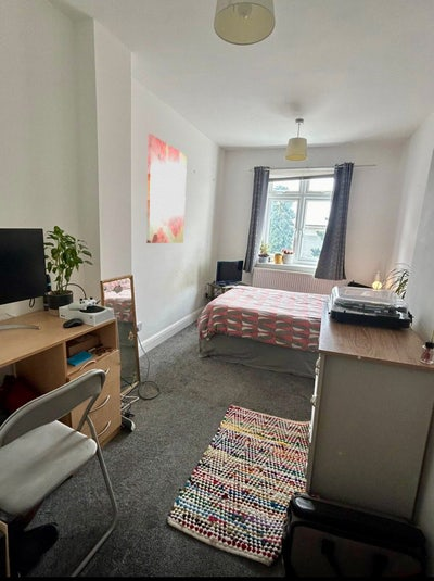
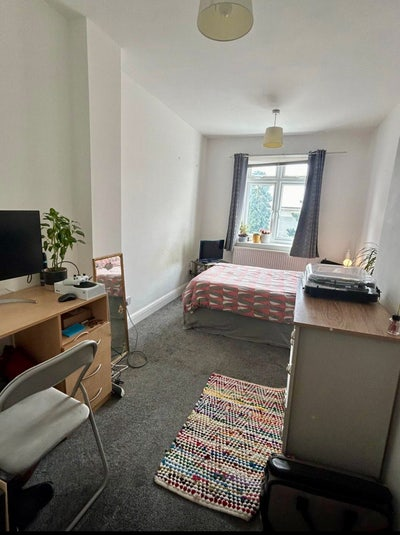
- wall art (168, 195)
